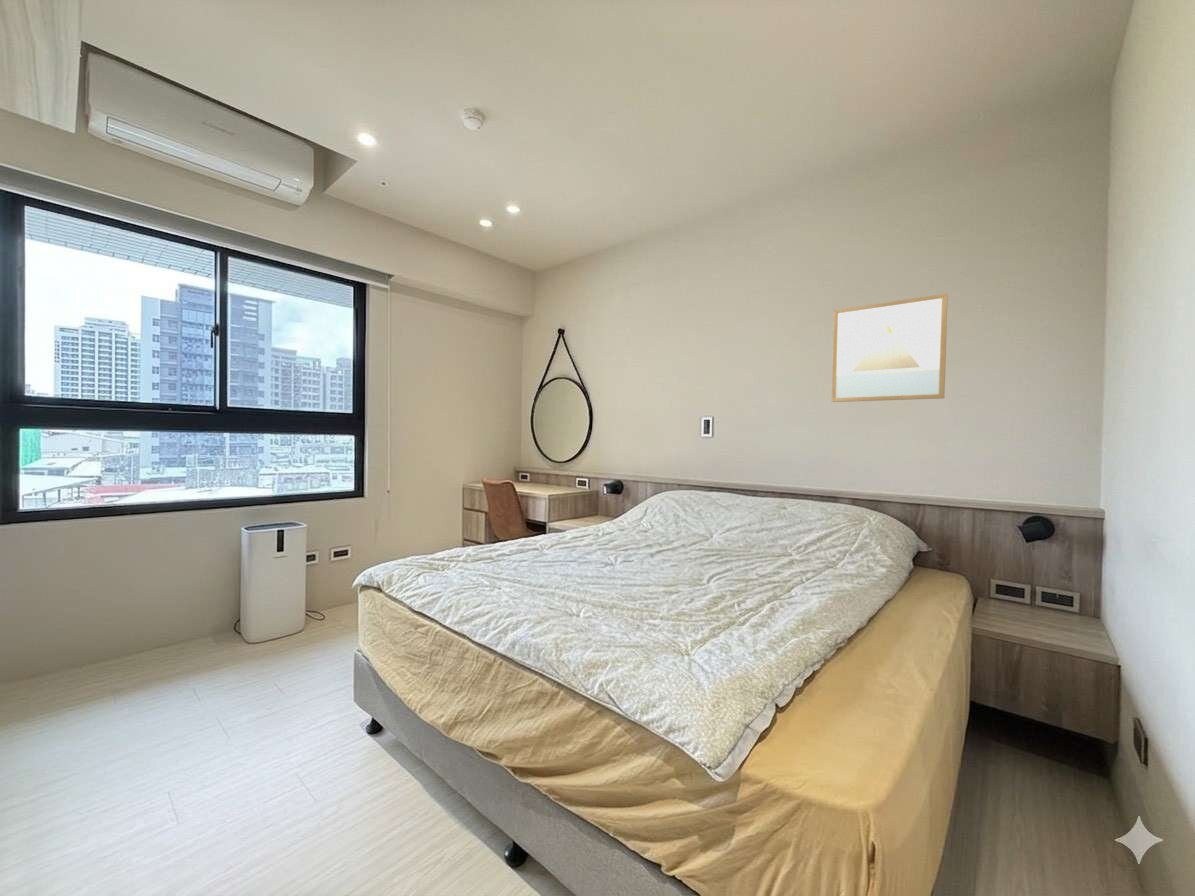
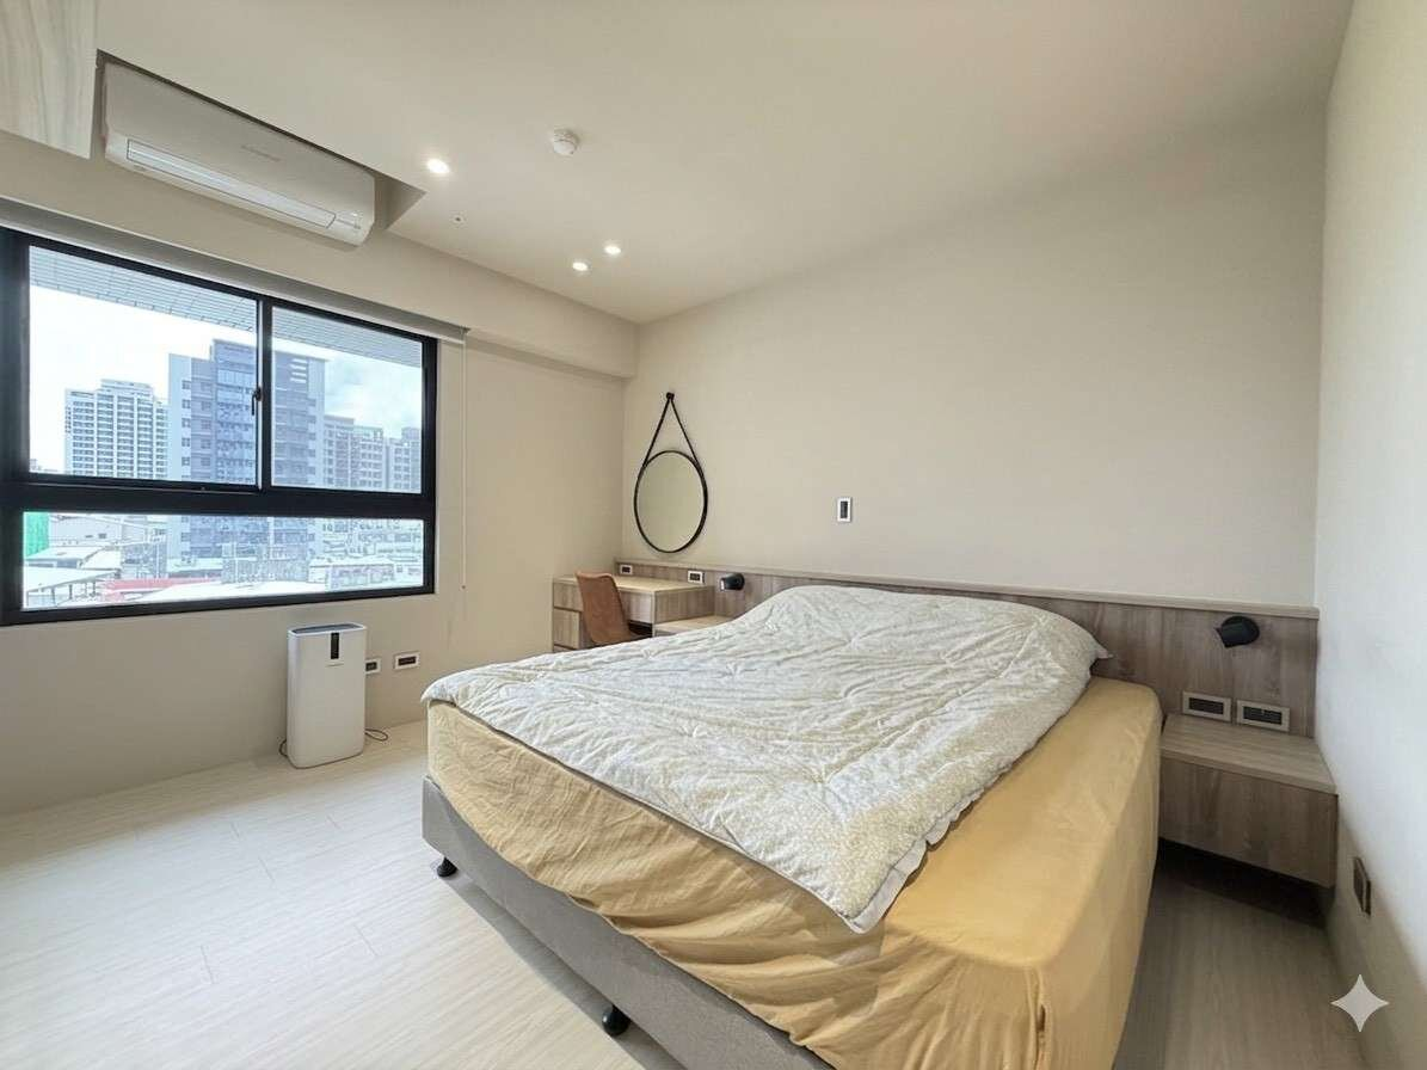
- wall art (885, 351)
